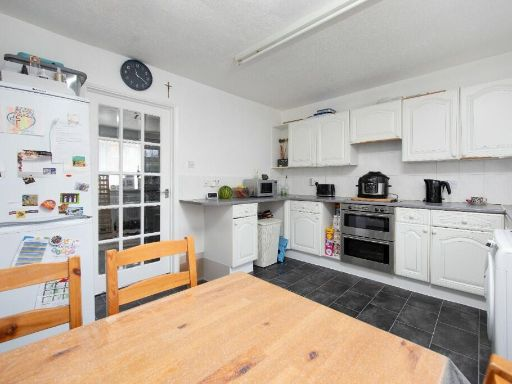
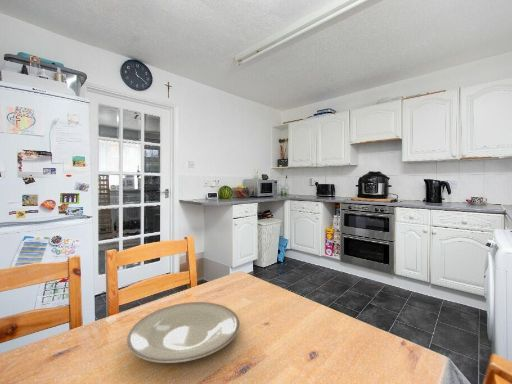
+ plate (186, 332)
